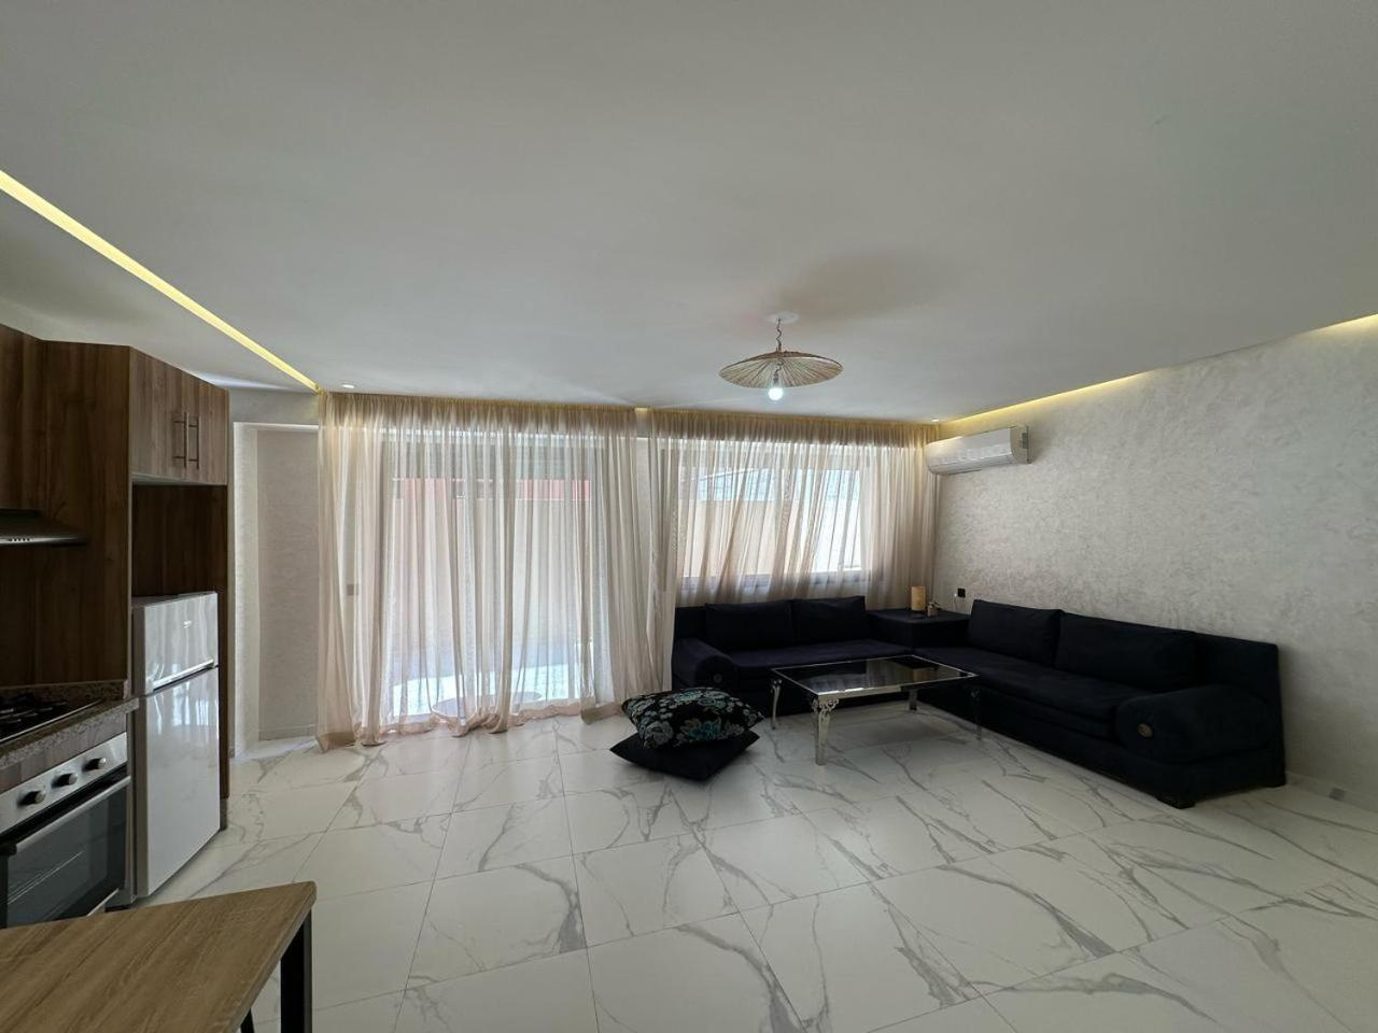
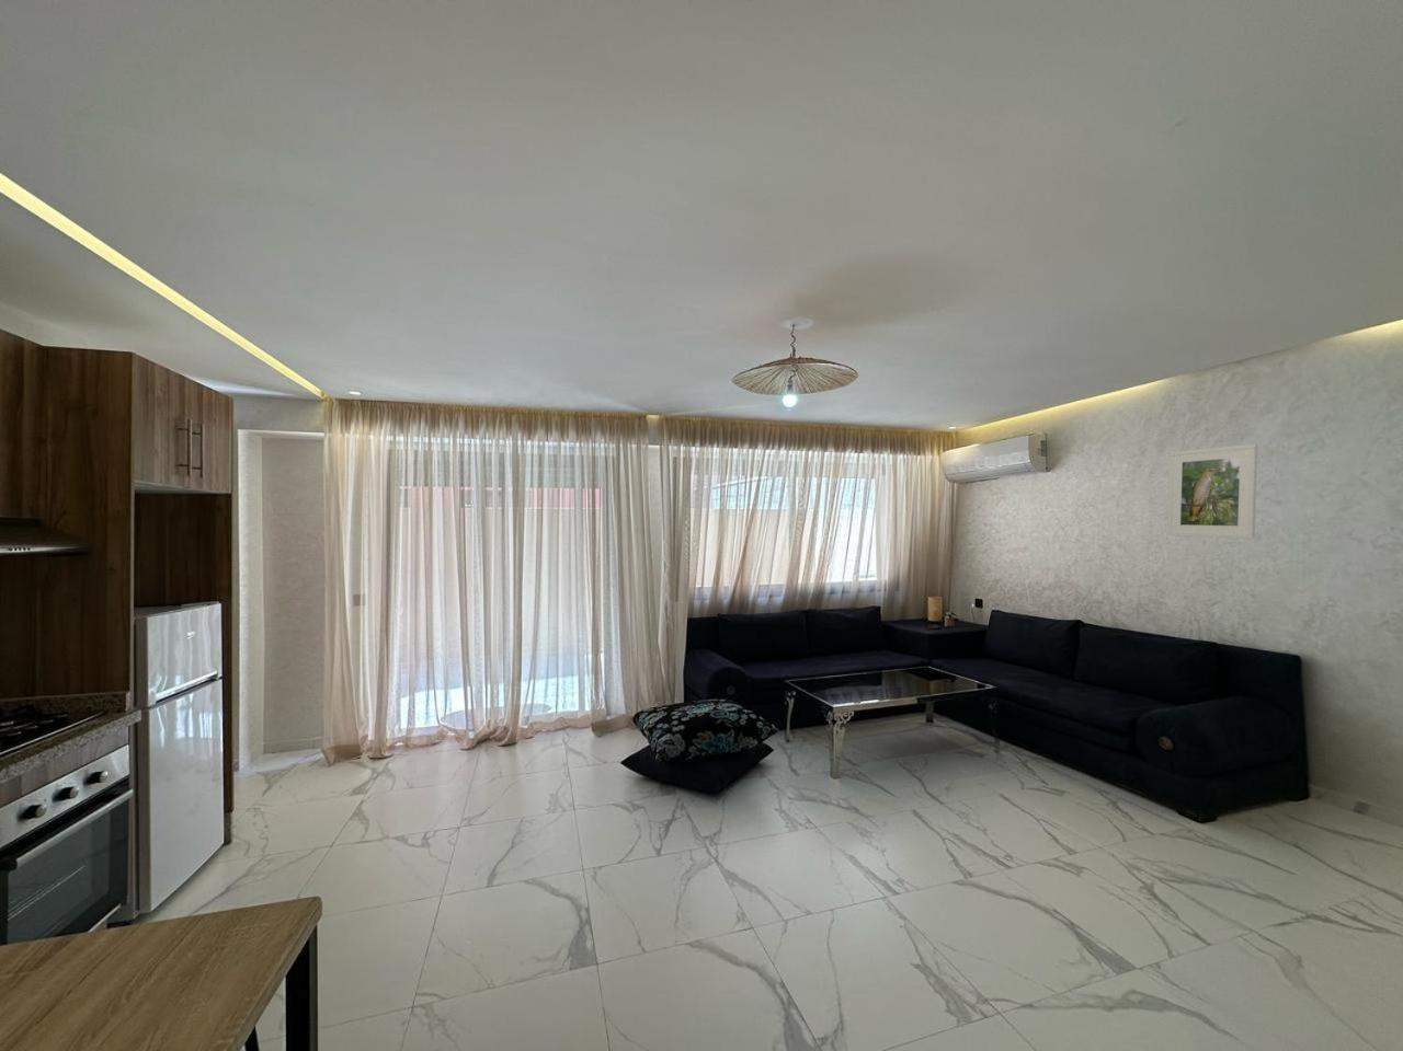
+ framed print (1209, 492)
